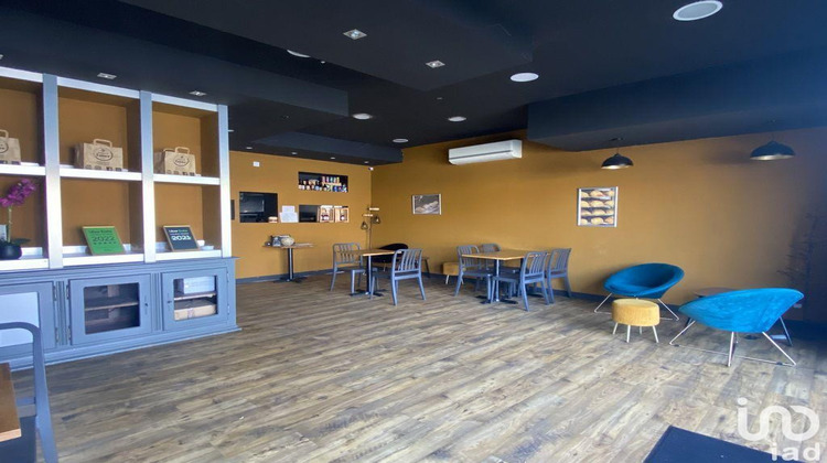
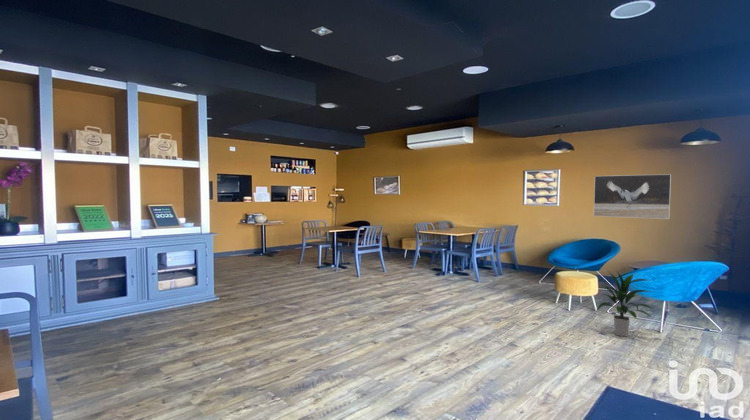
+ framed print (630, 196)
+ indoor plant (623, 302)
